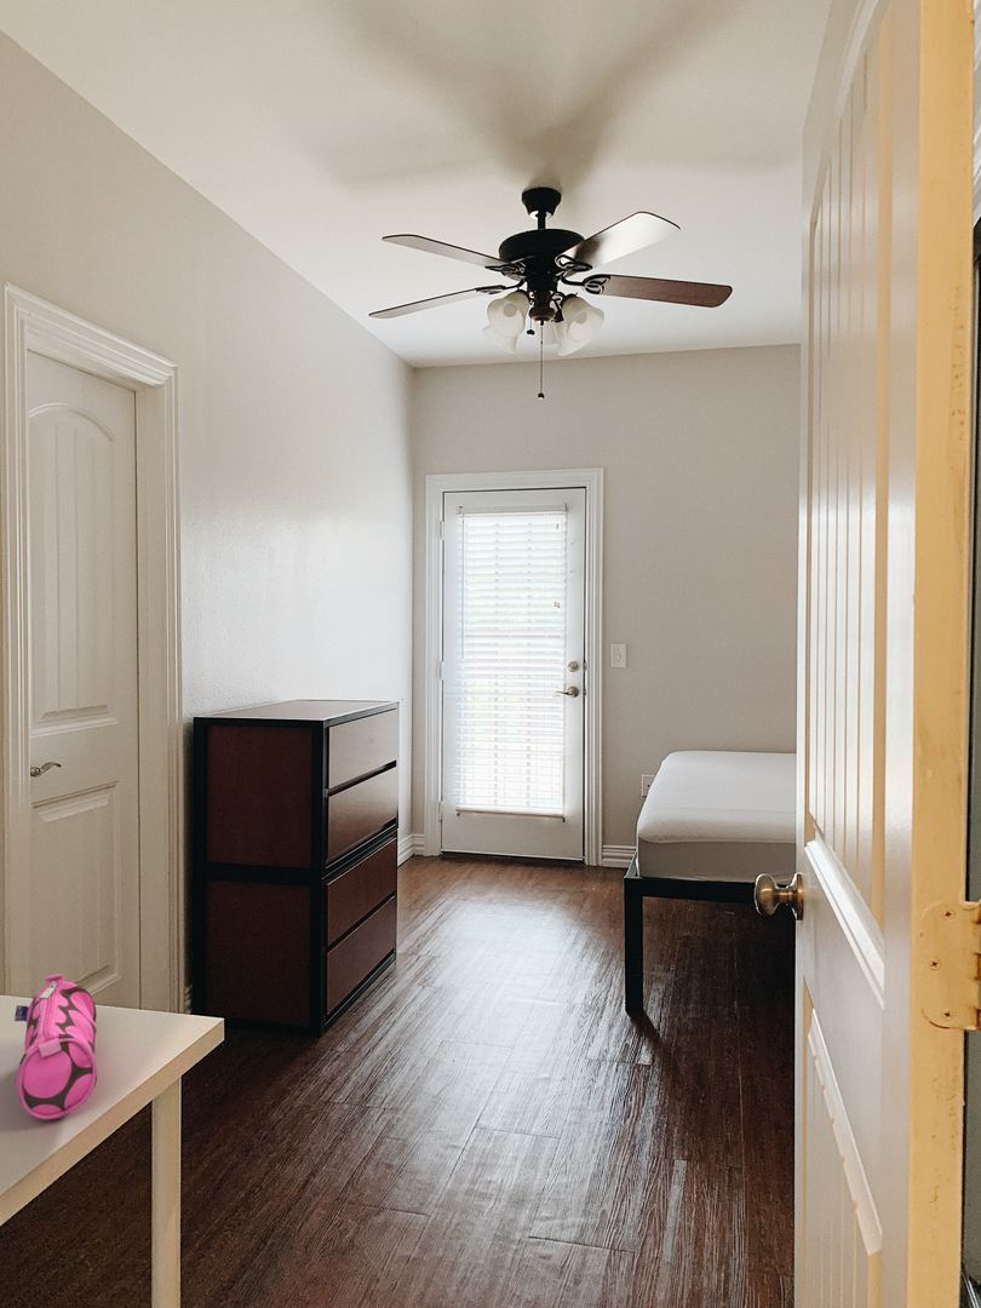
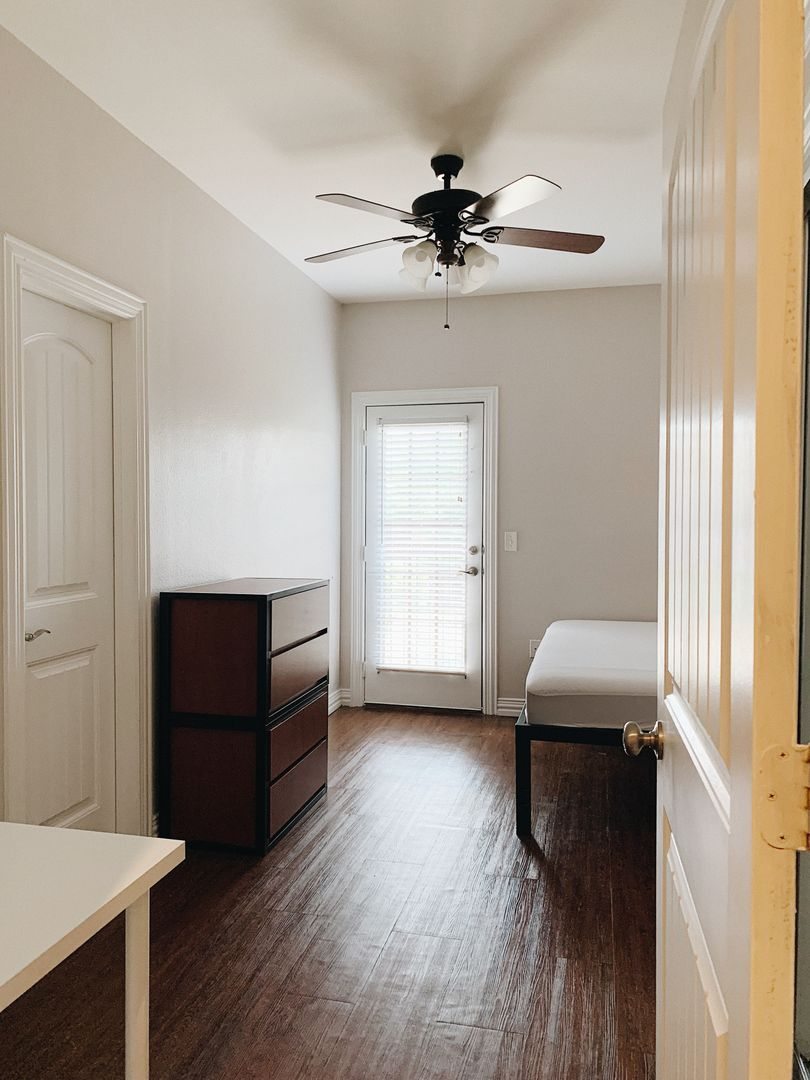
- pencil case (57, 1040)
